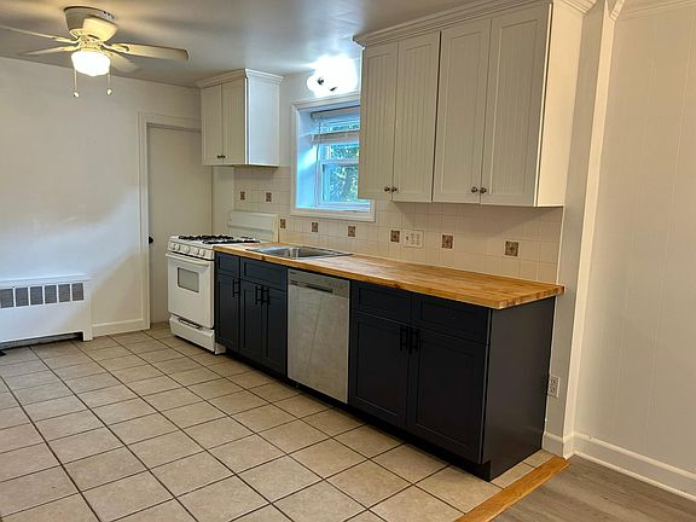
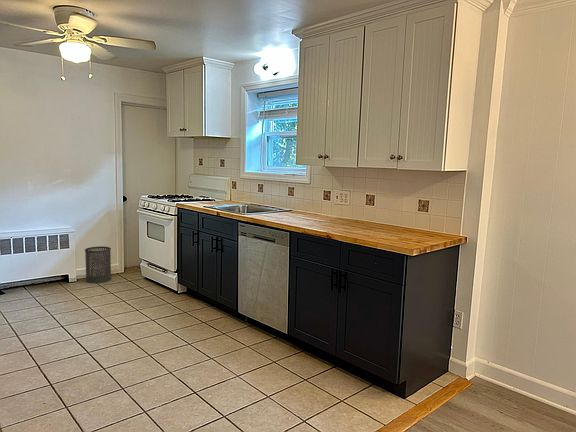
+ trash can (98, 264)
